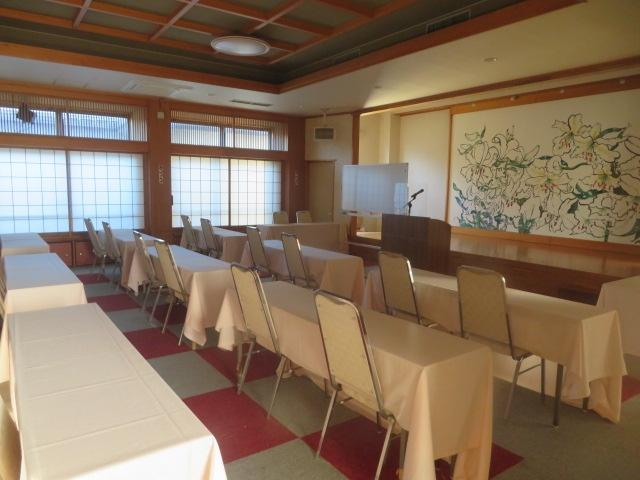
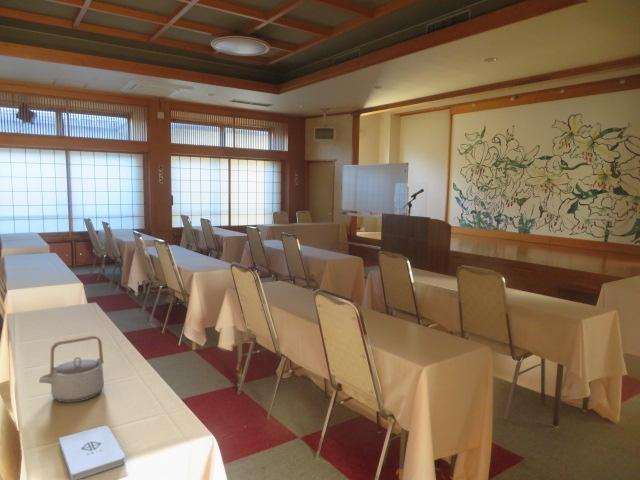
+ teapot (72, 367)
+ notepad (91, 450)
